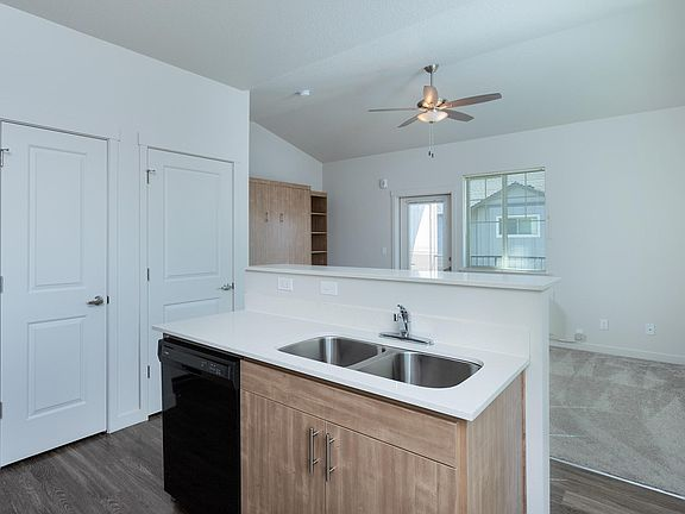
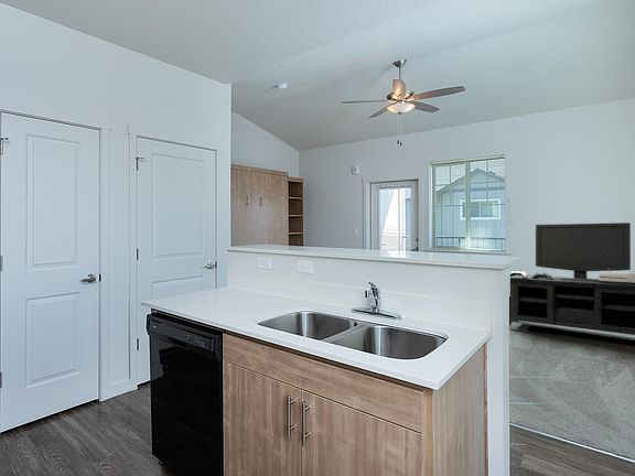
+ media console (575, 279)
